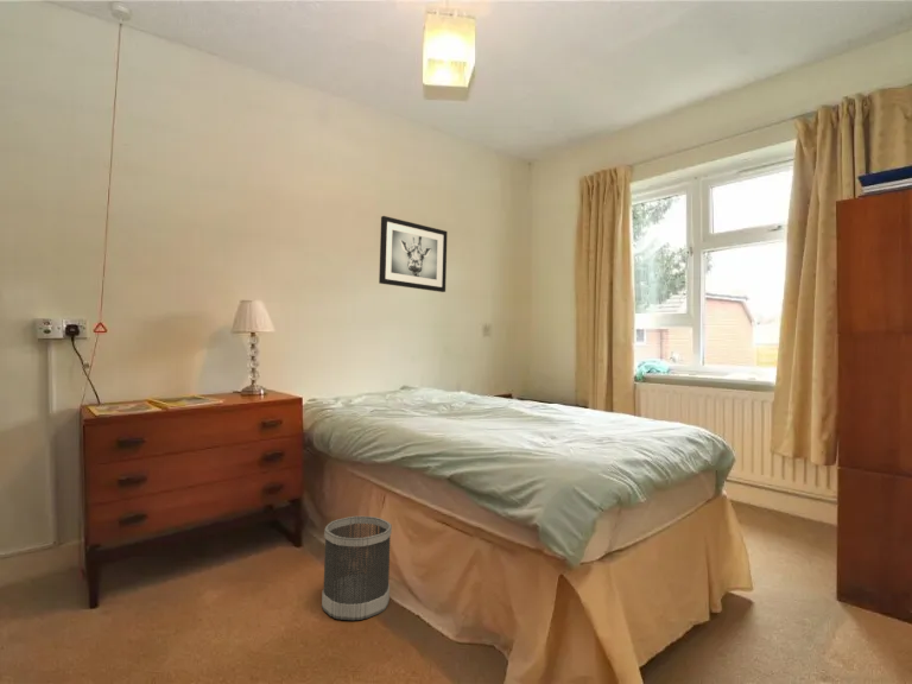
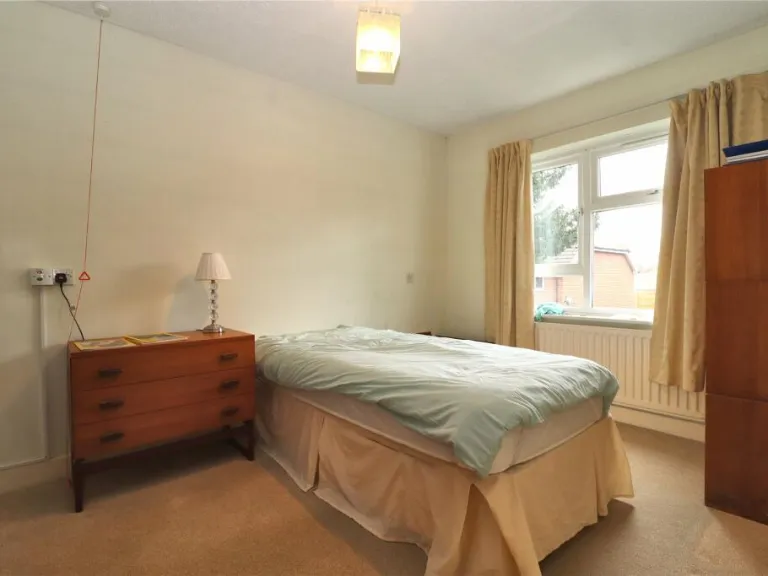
- wastebasket (356, 564)
- wall art (414, 255)
